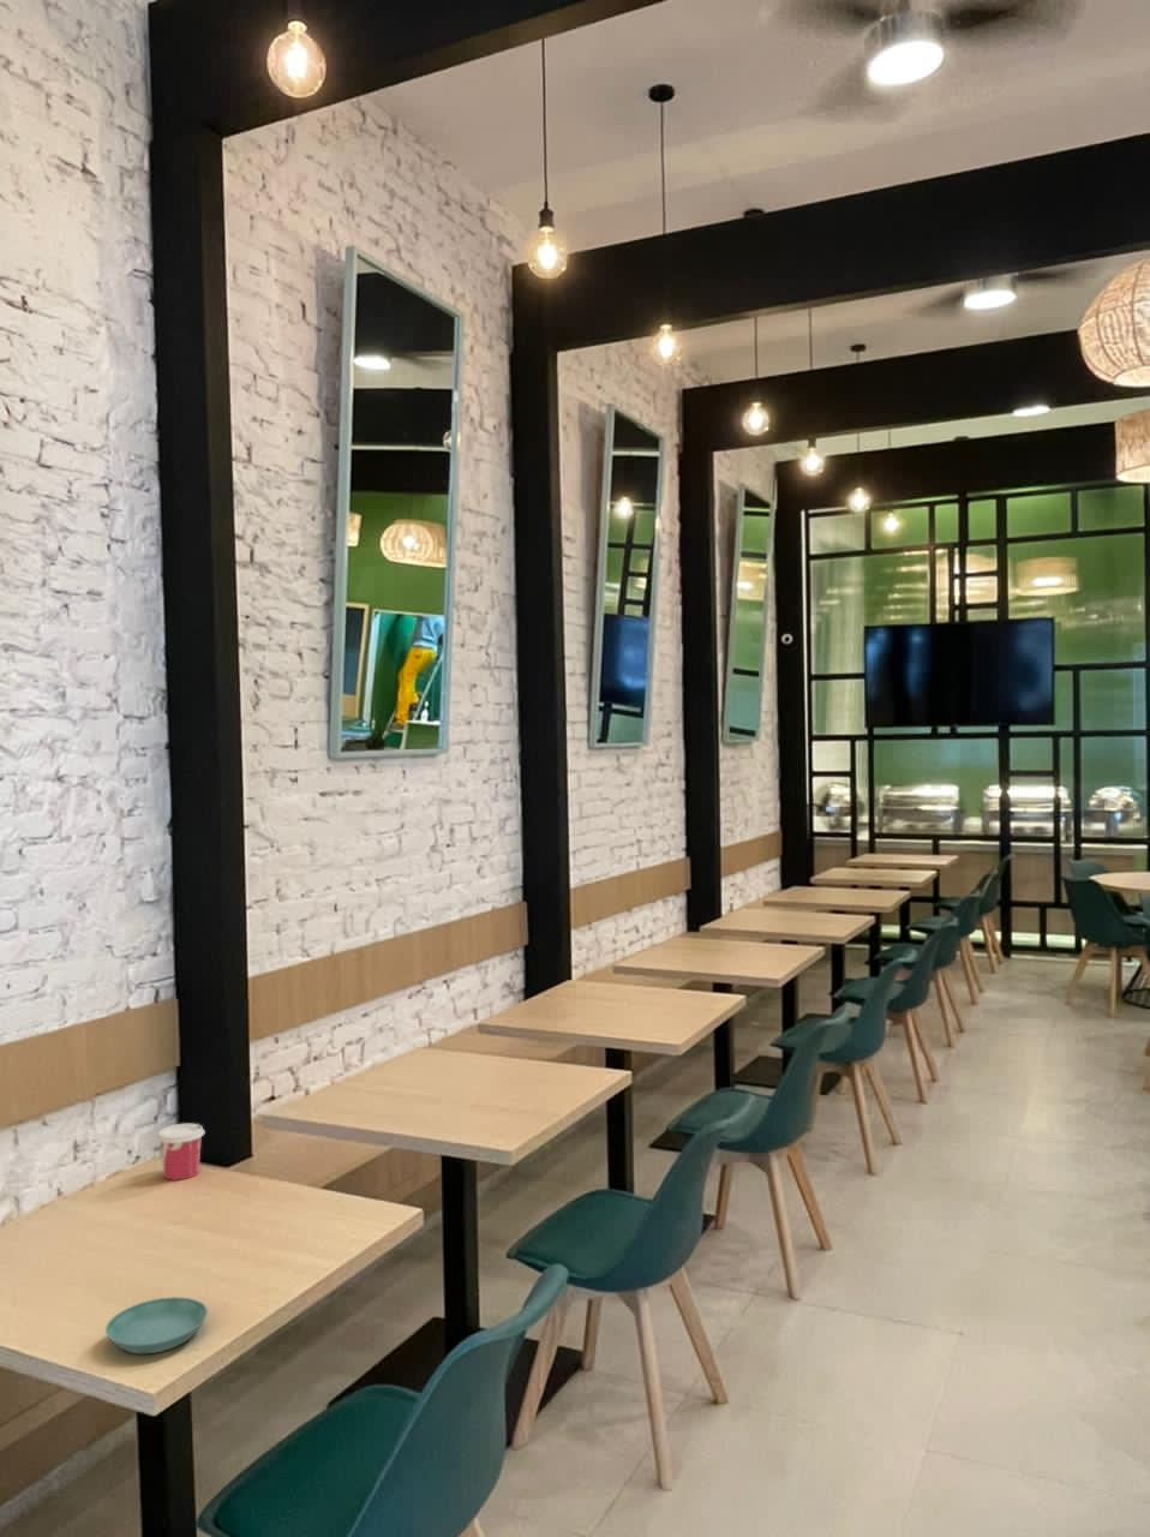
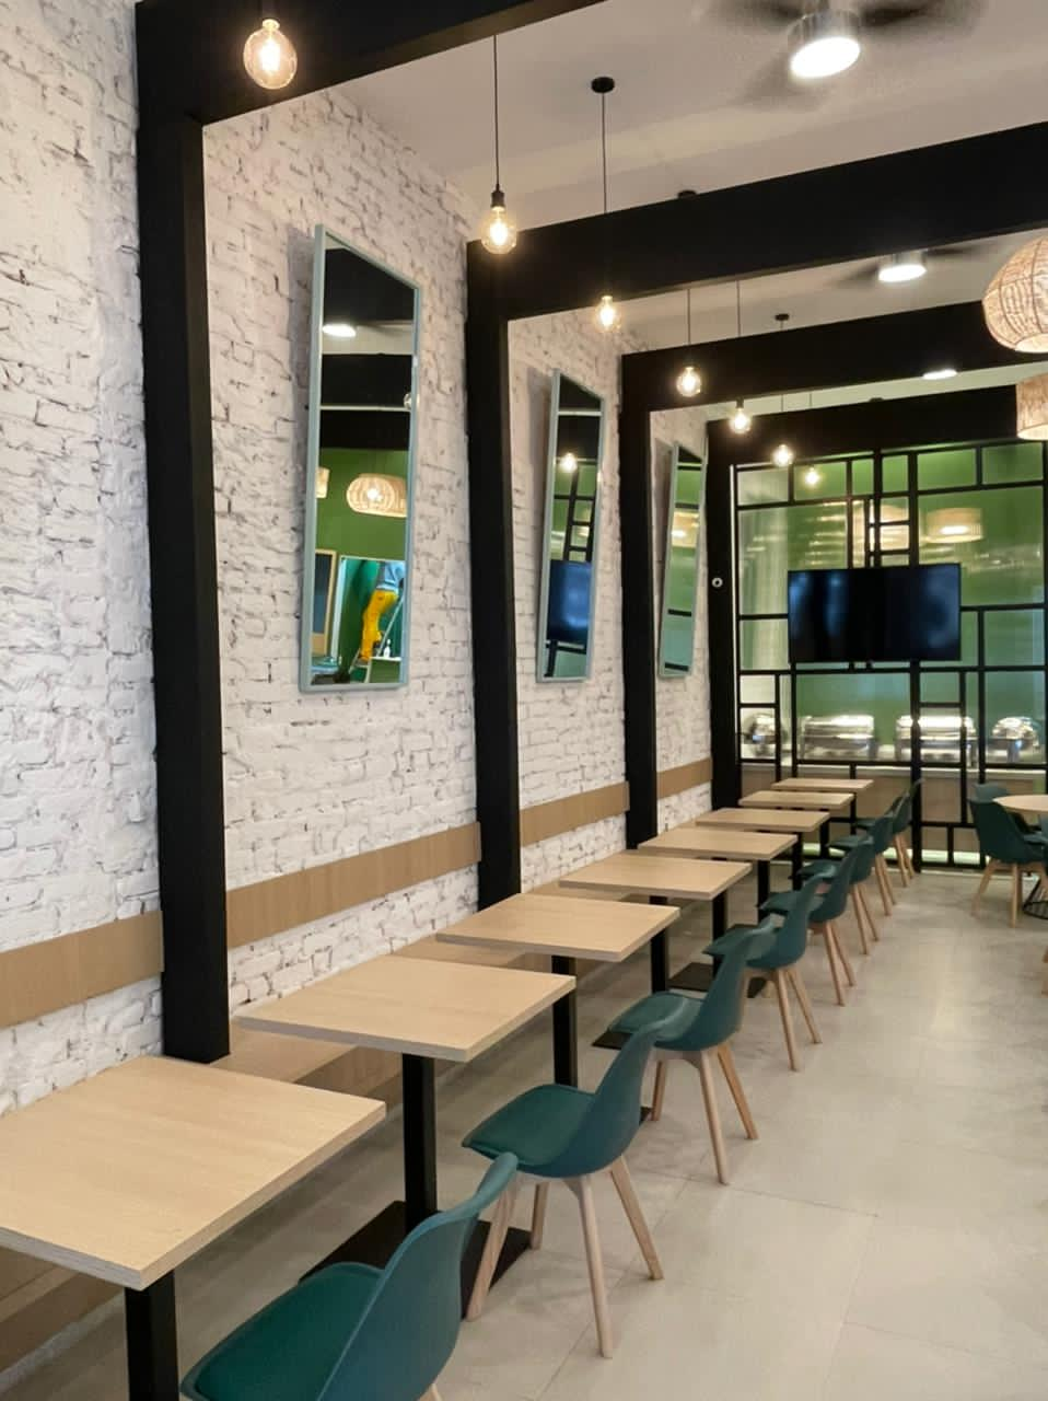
- saucer (157, 1327)
- cup (180, 1152)
